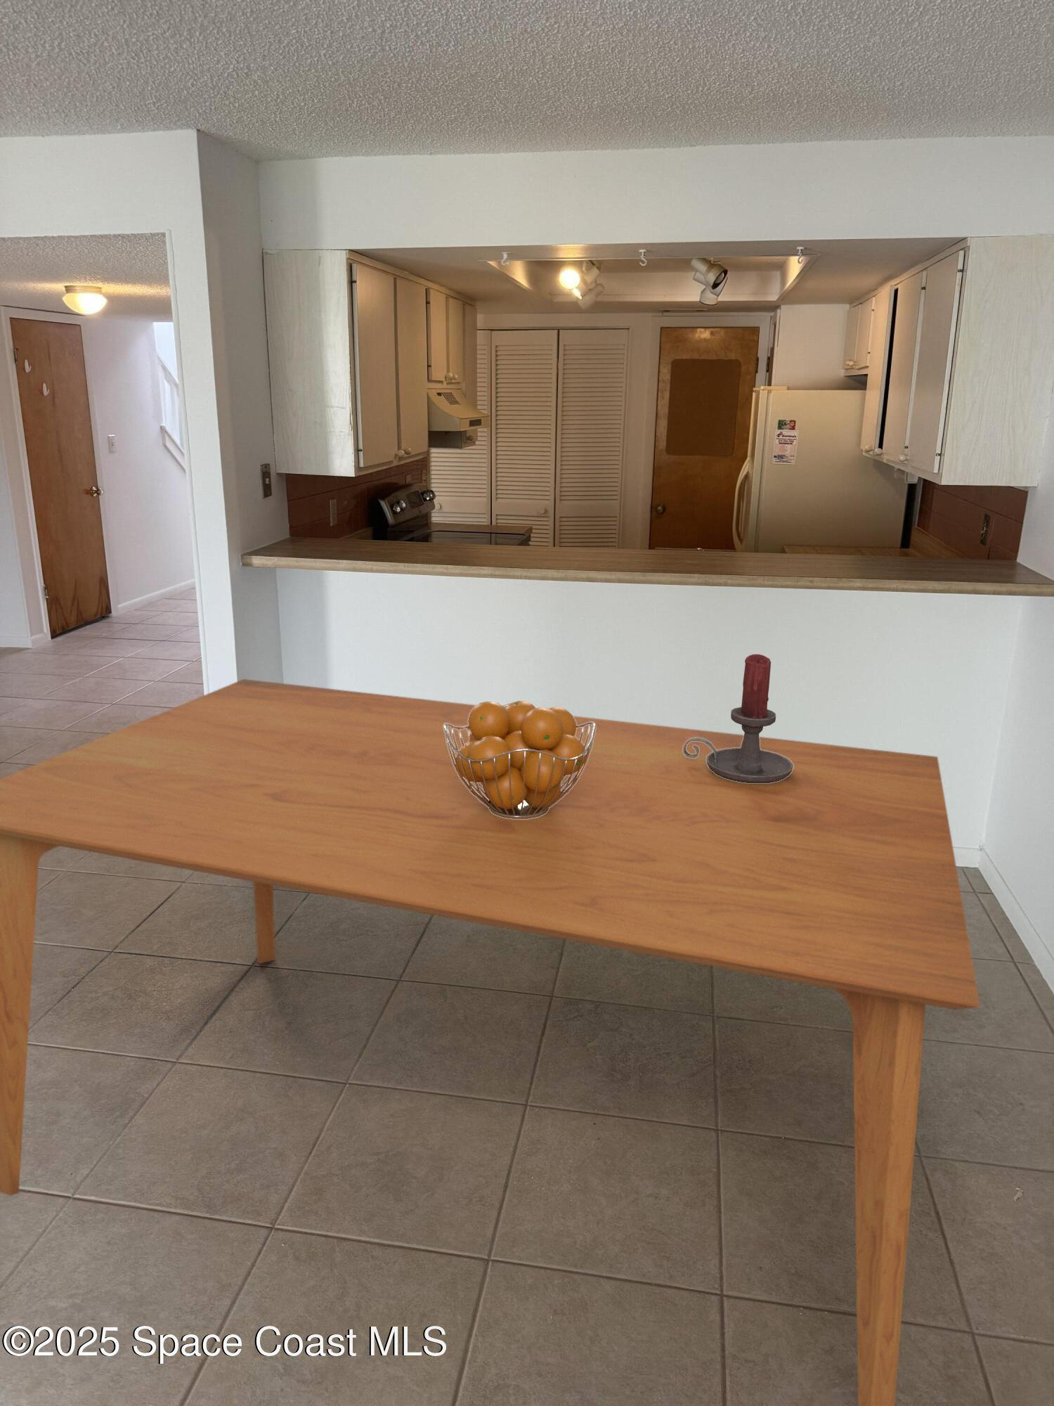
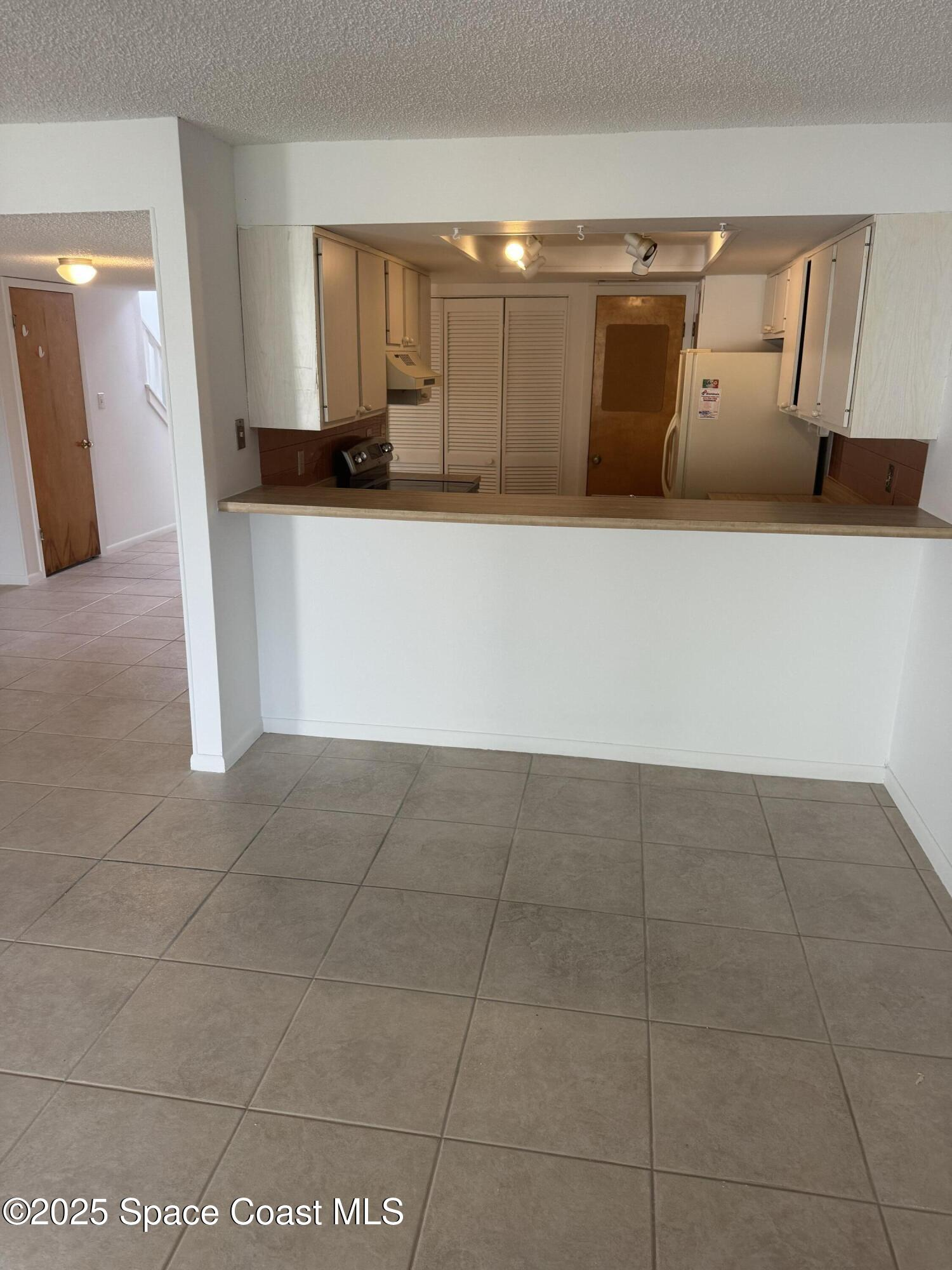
- candle holder (741, 712)
- fruit basket (519, 755)
- dining table (486, 924)
